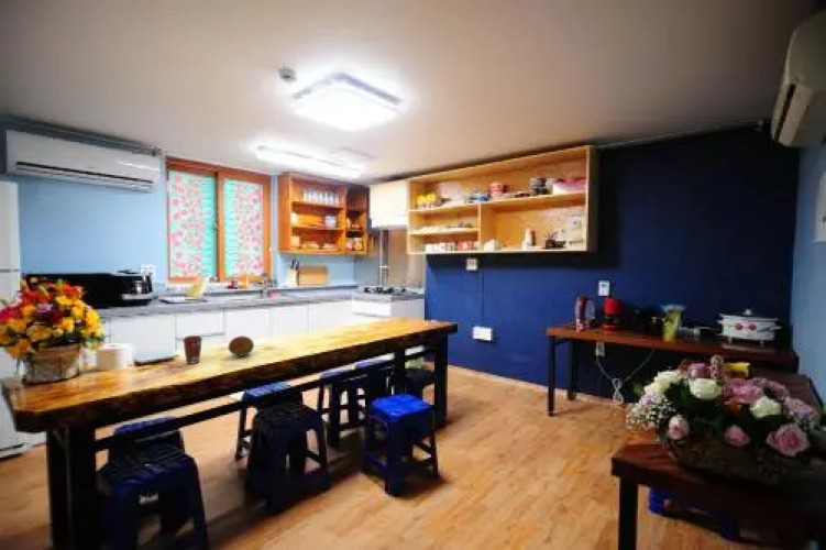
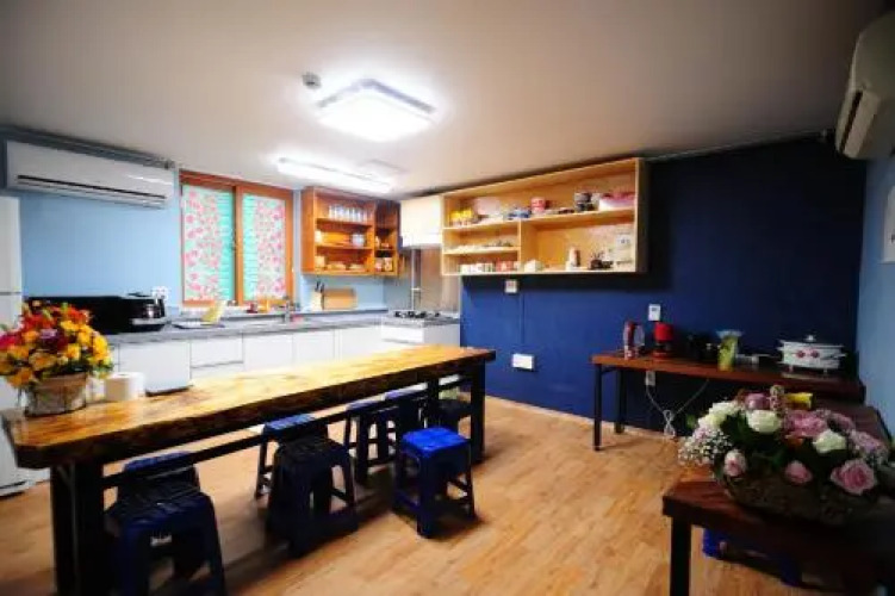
- coffee cup (192, 349)
- fruit (241, 345)
